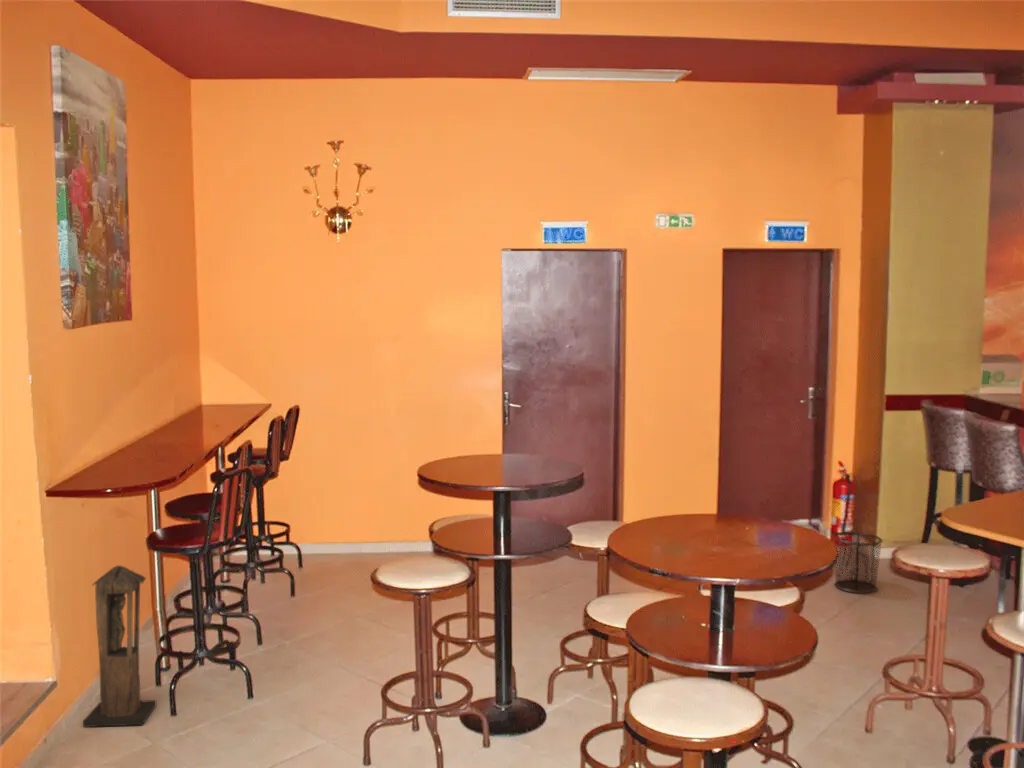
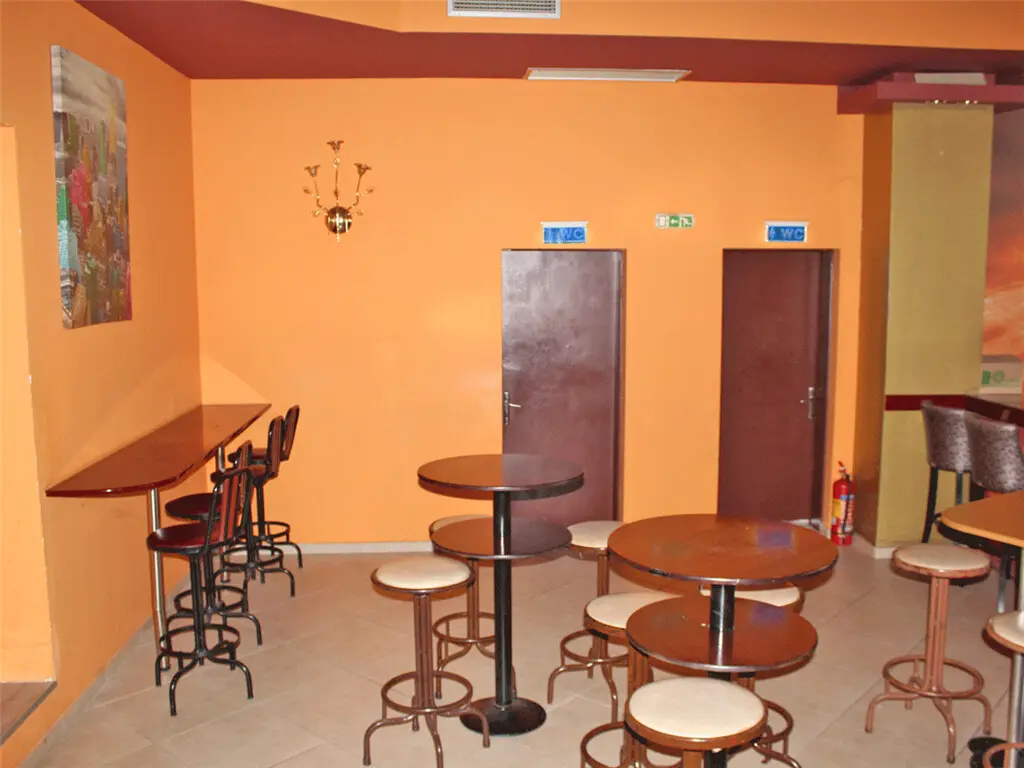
- lantern (118, 641)
- trash can (856, 562)
